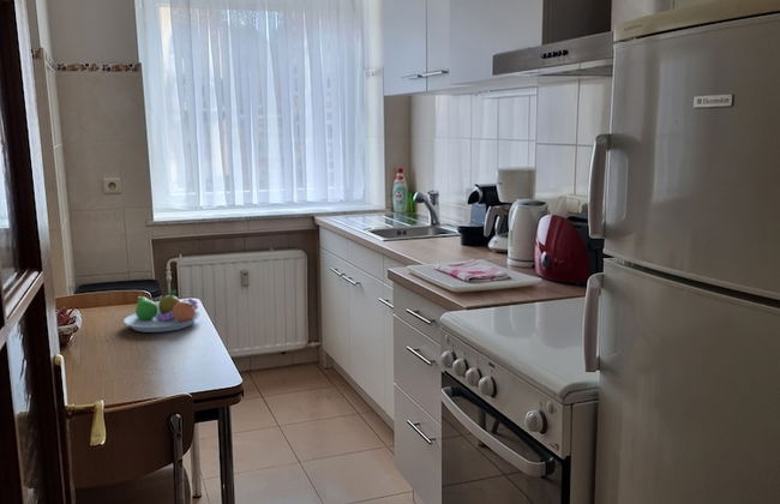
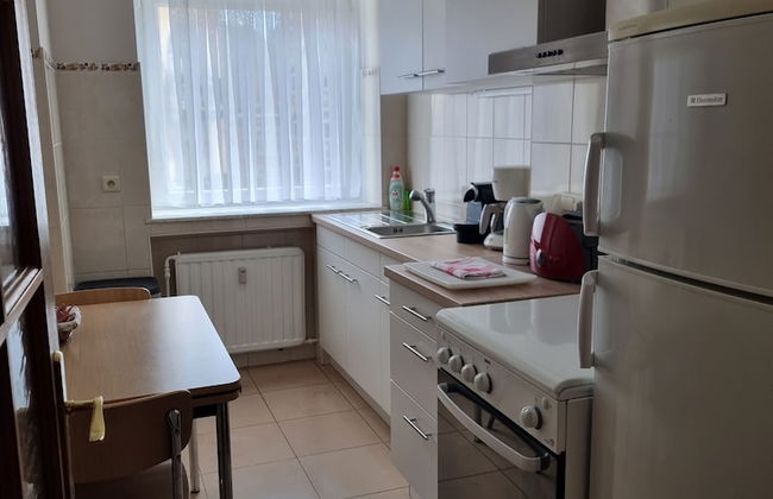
- fruit bowl (161, 308)
